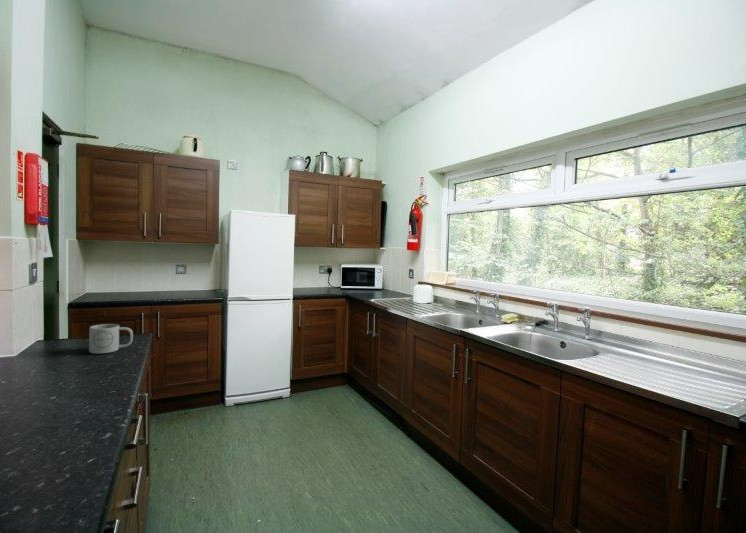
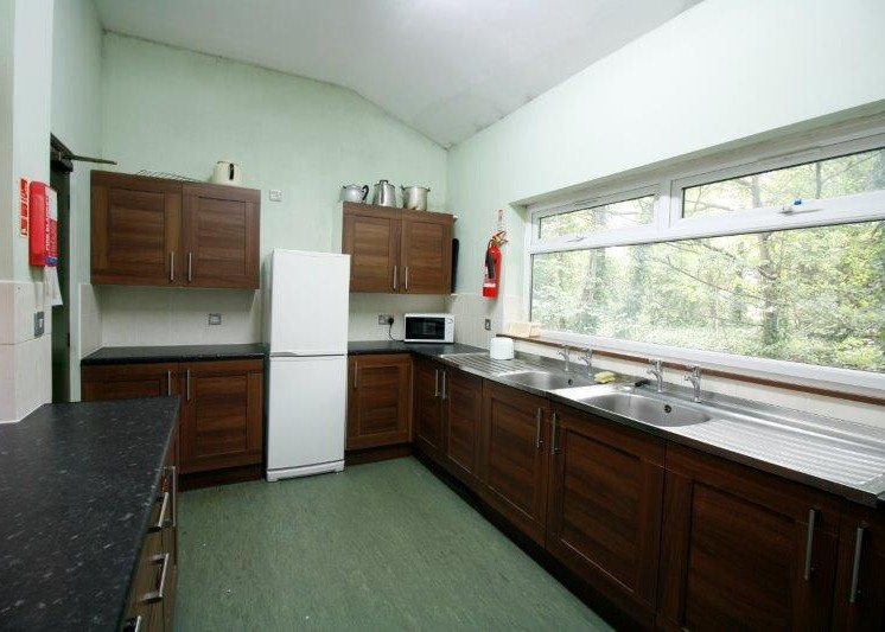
- mug (111, 337)
